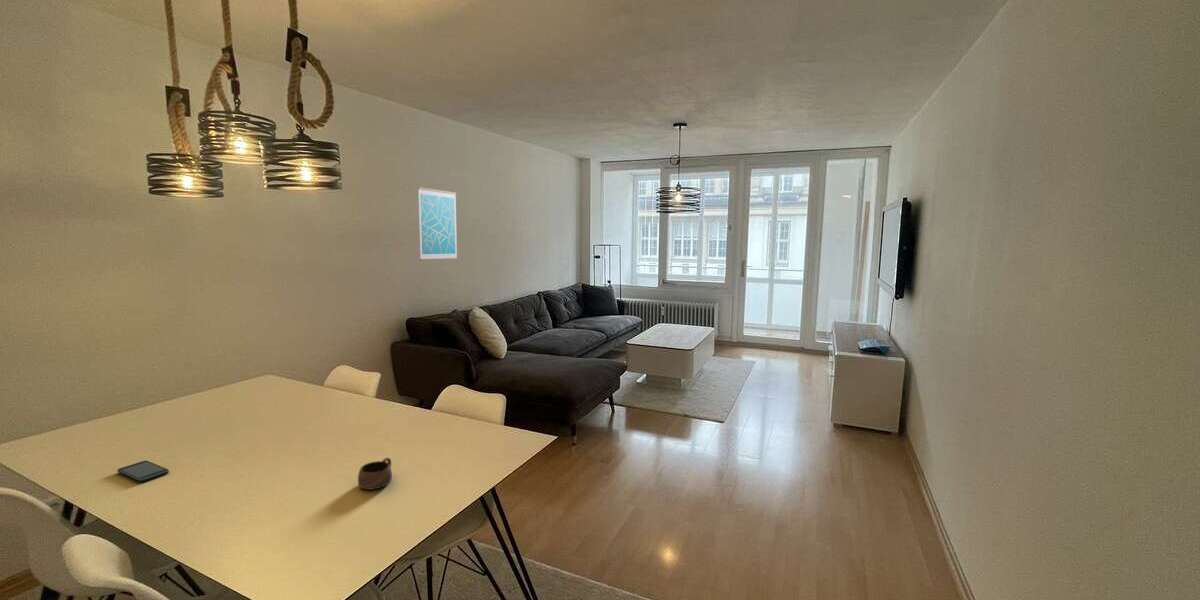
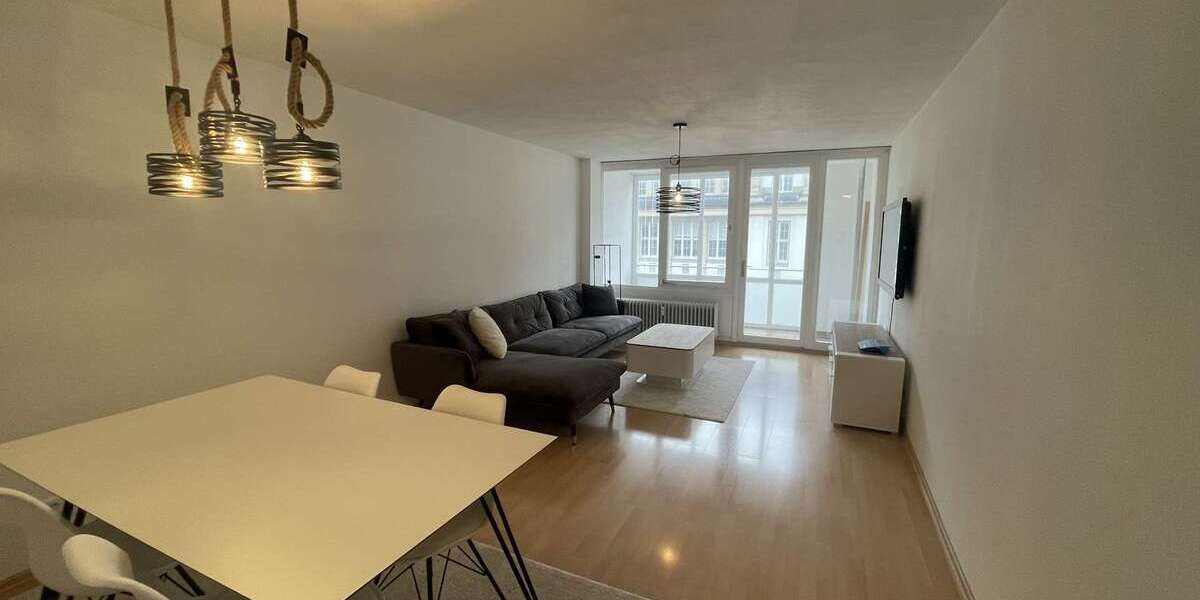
- smartphone (143, 471)
- cup (379, 472)
- wall art (438, 225)
